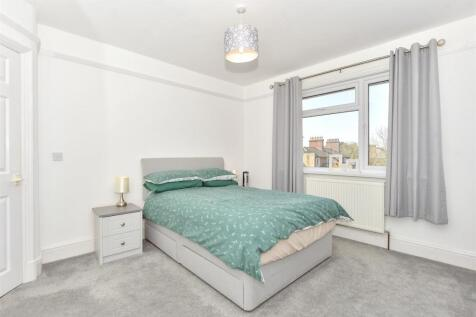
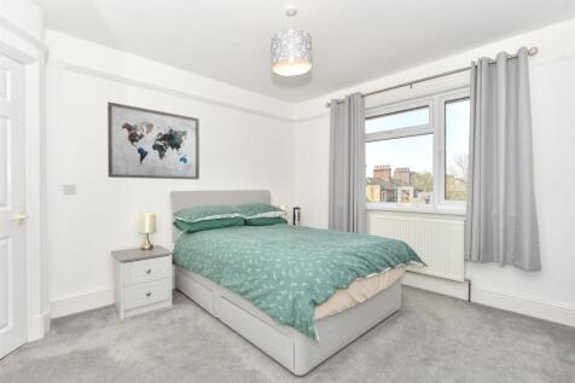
+ wall art (158, 144)
